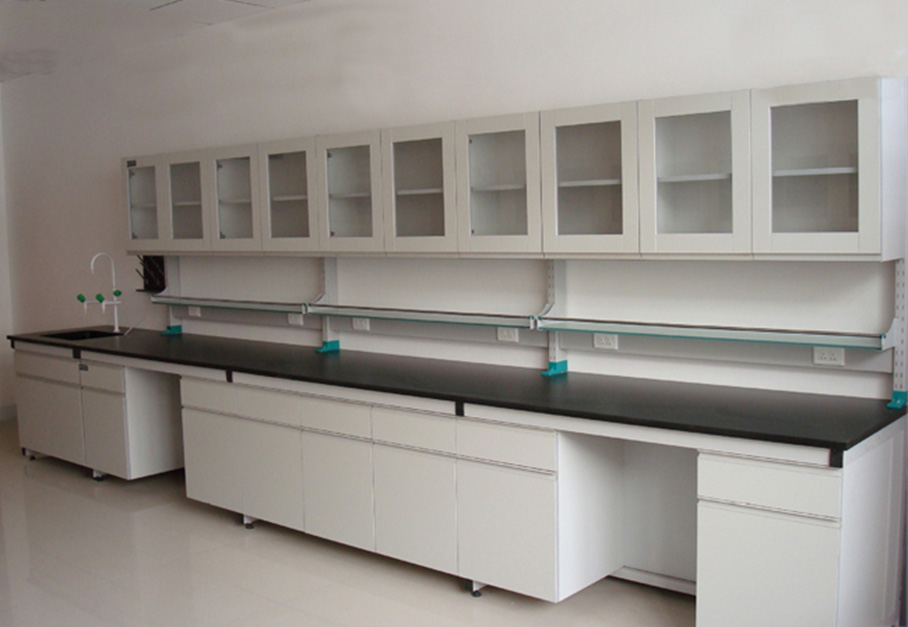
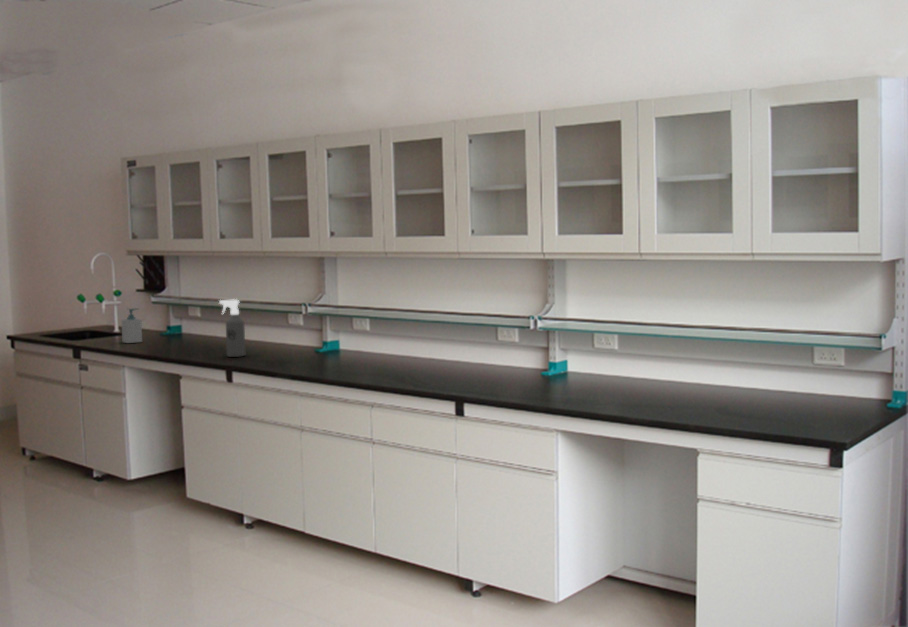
+ spray bottle (232, 327)
+ soap bottle (131, 325)
